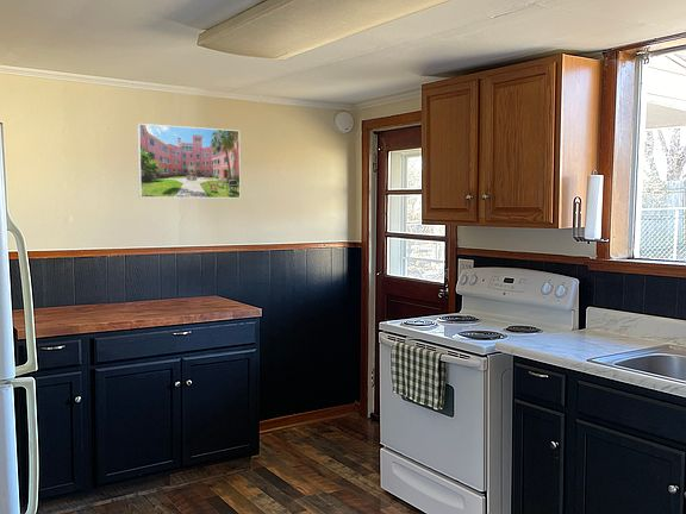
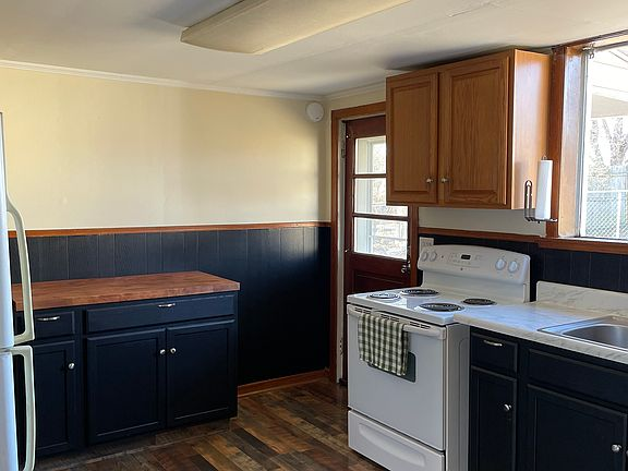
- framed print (191, 162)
